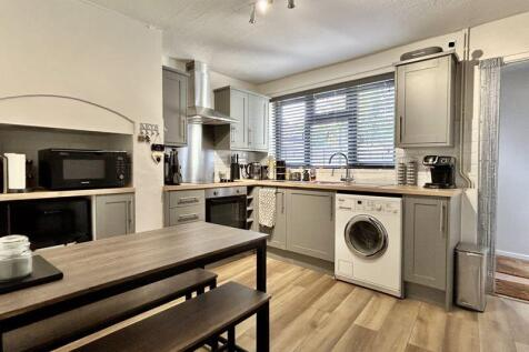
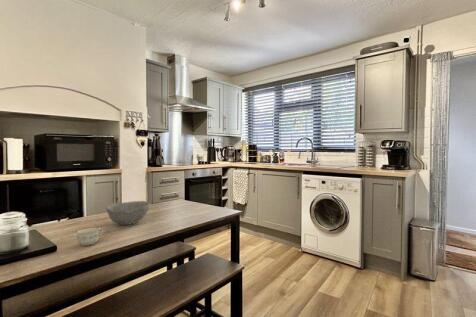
+ cup (91, 236)
+ bowl (128, 214)
